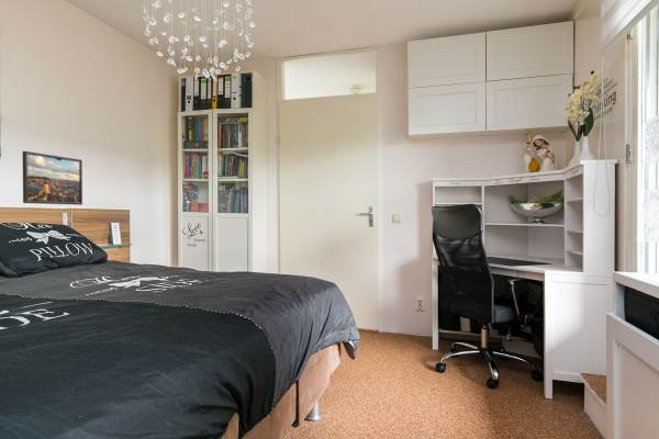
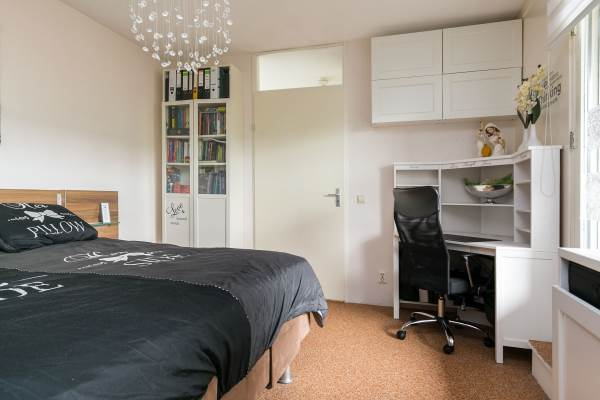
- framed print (54, 179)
